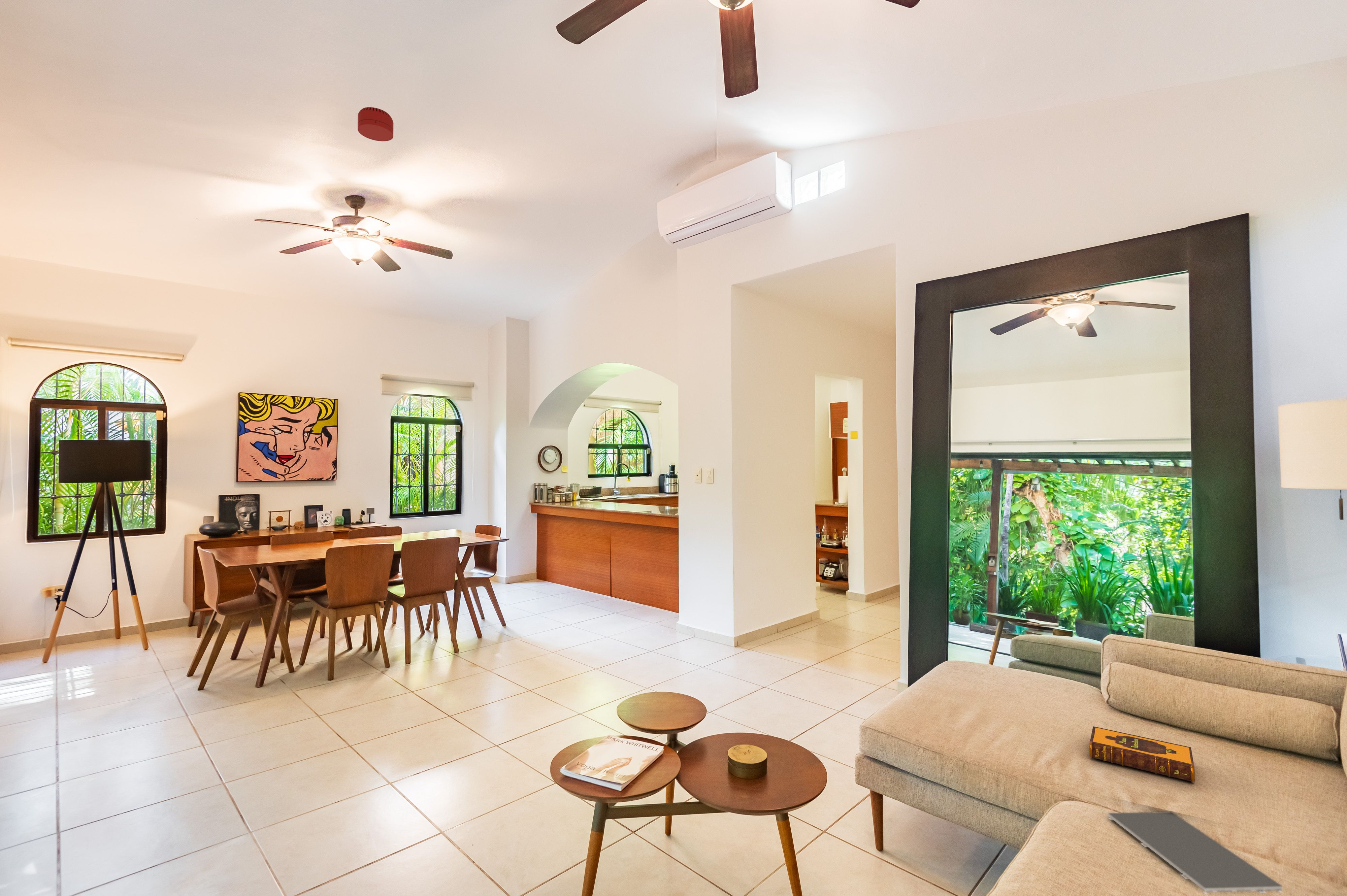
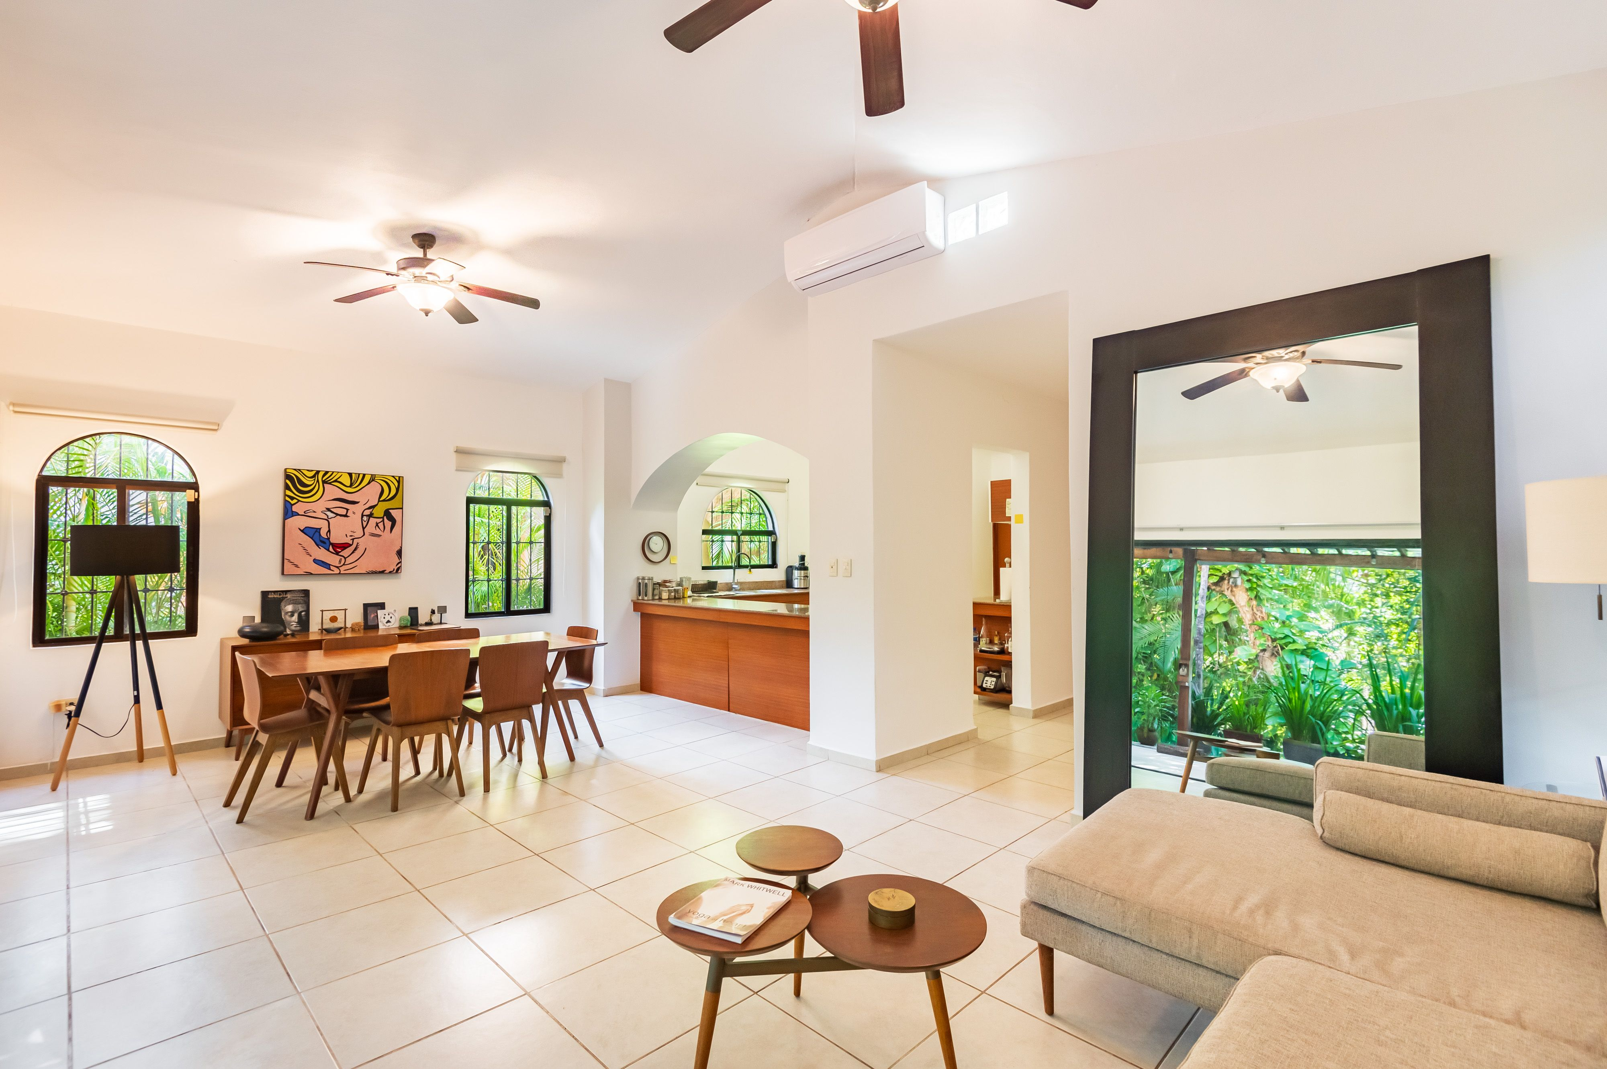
- hardback book (1140, 753)
- tablet (1187, 849)
- smoke detector (375, 124)
